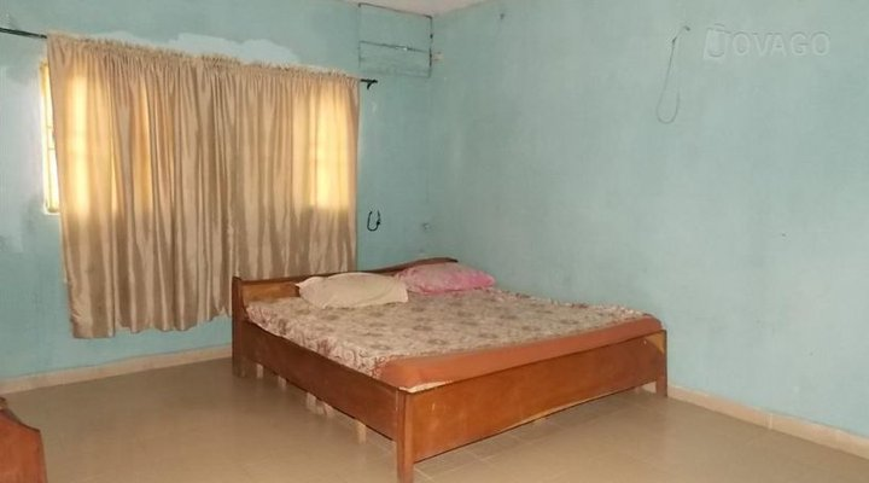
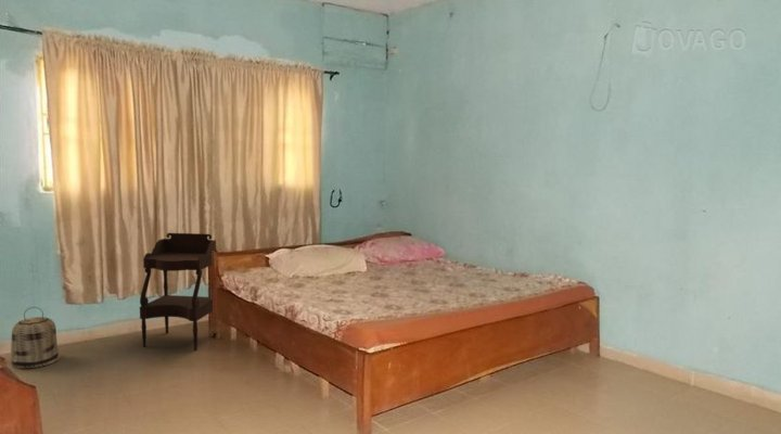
+ basket (34, 334)
+ side table (177, 295)
